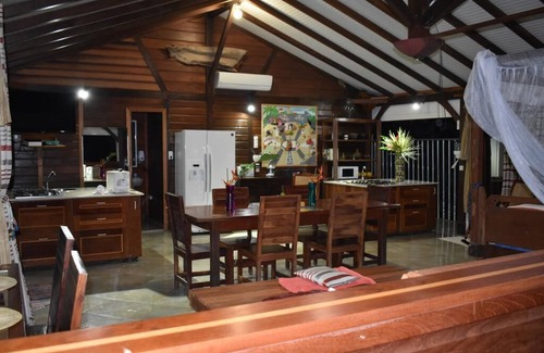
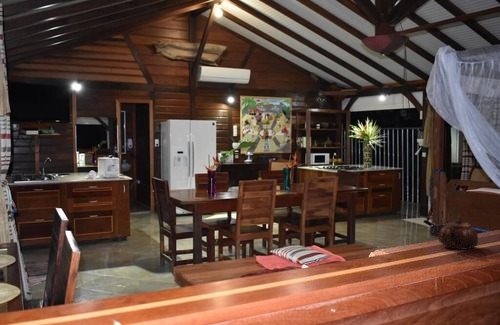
+ teapot (457, 231)
